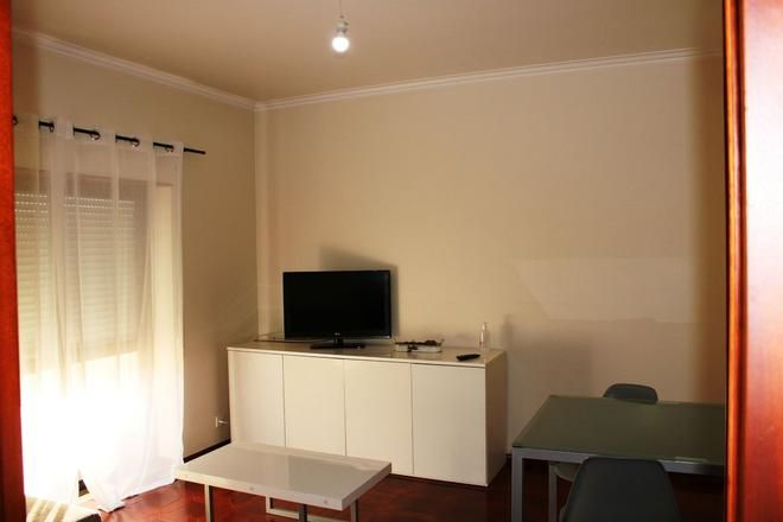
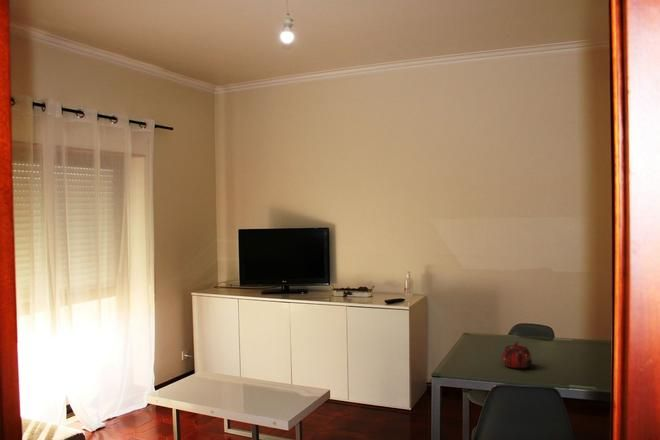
+ teapot (516, 353)
